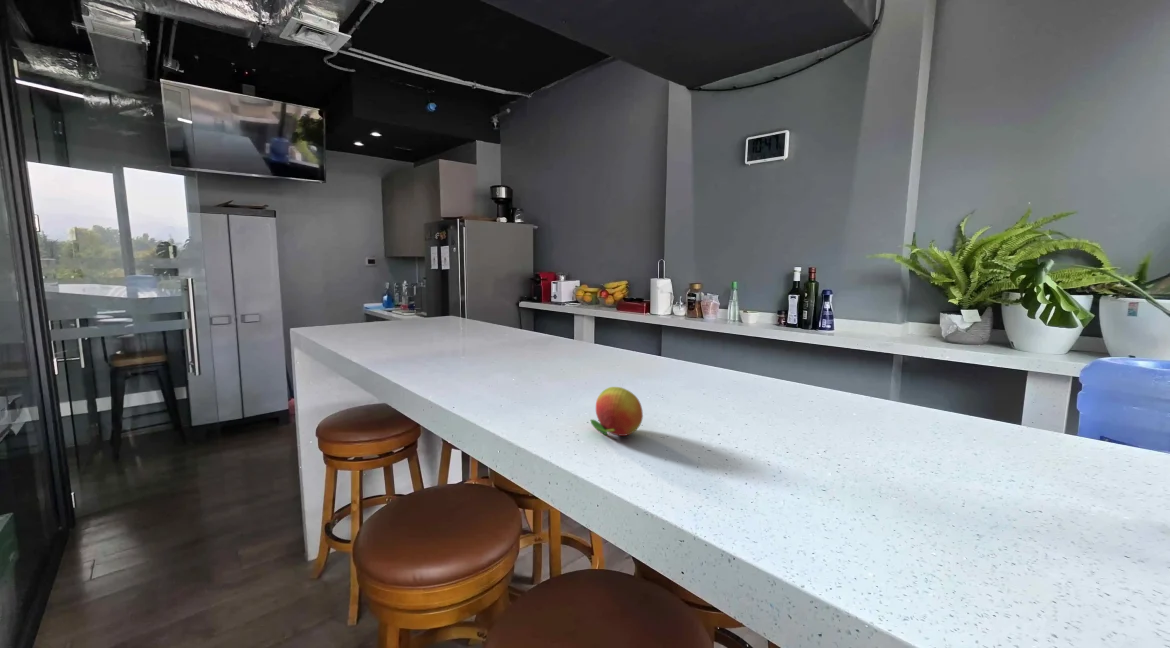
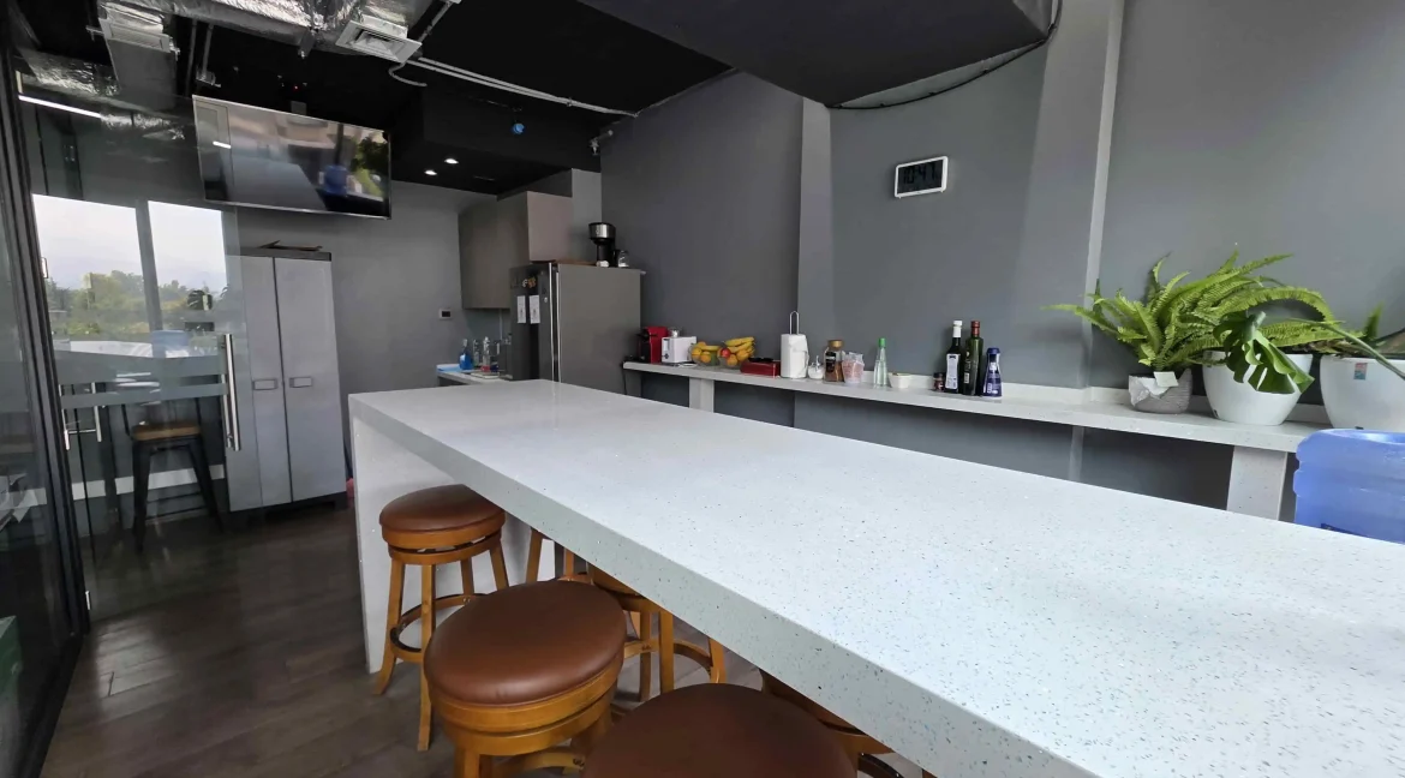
- fruit (617, 410)
